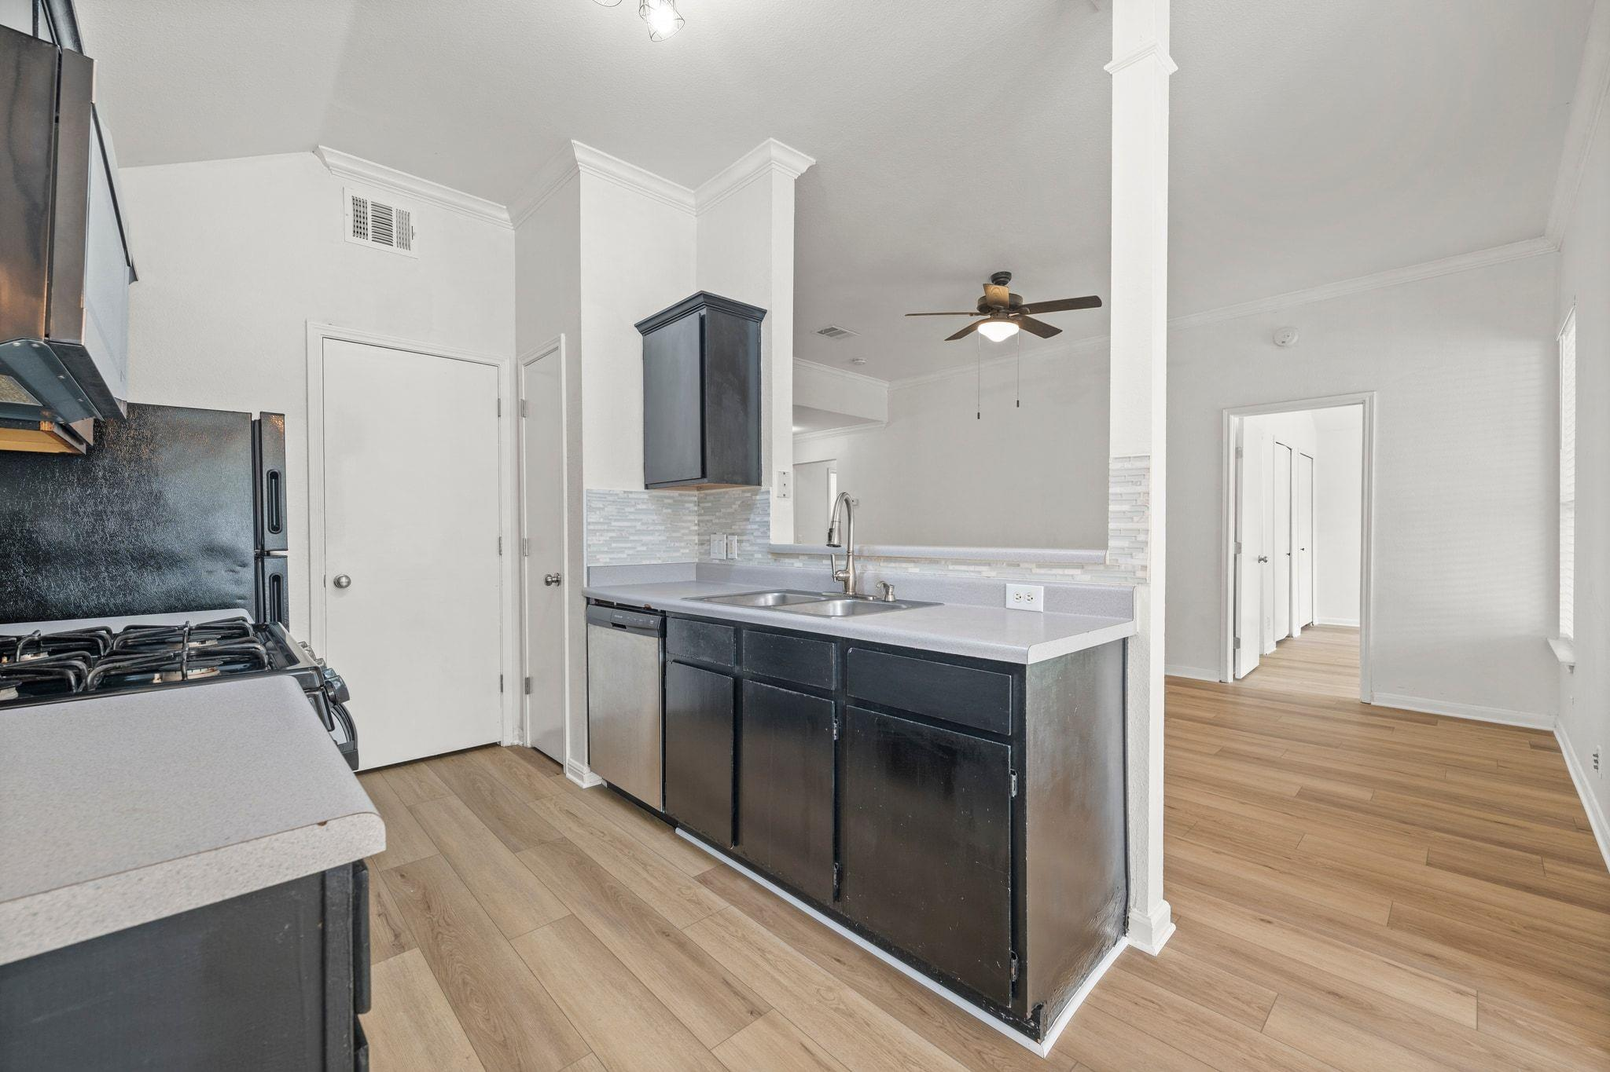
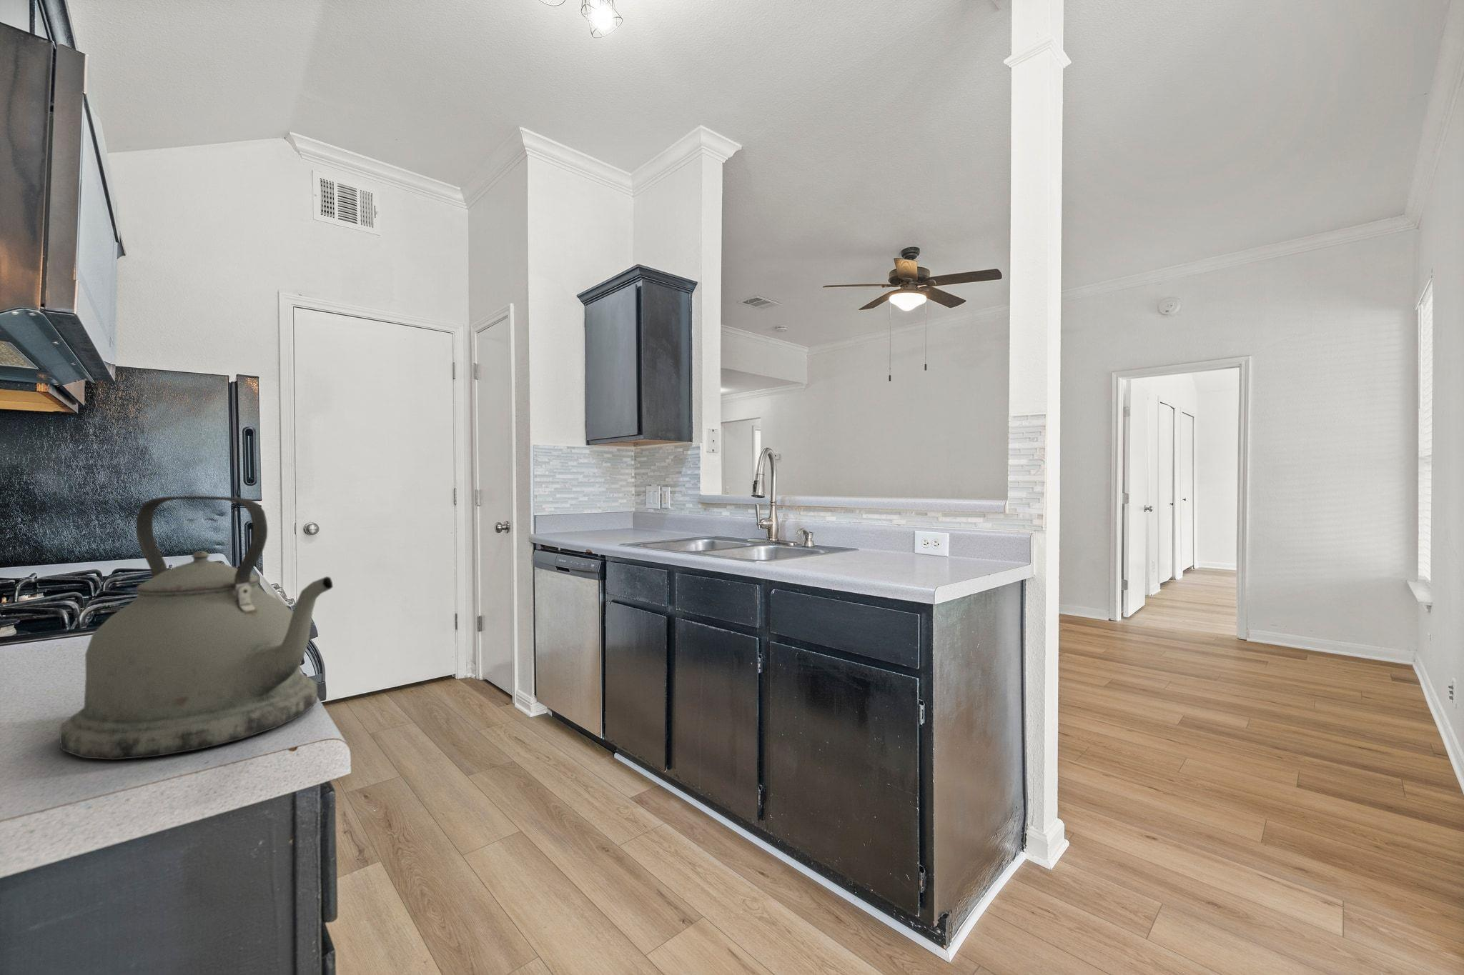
+ kettle (216, 607)
